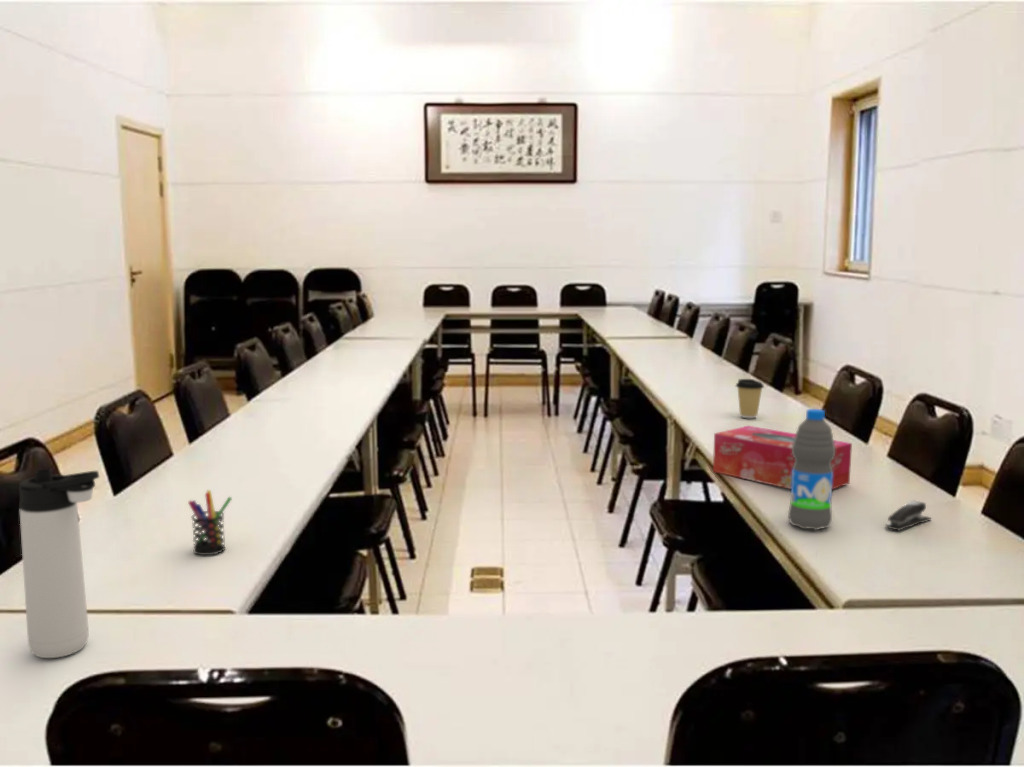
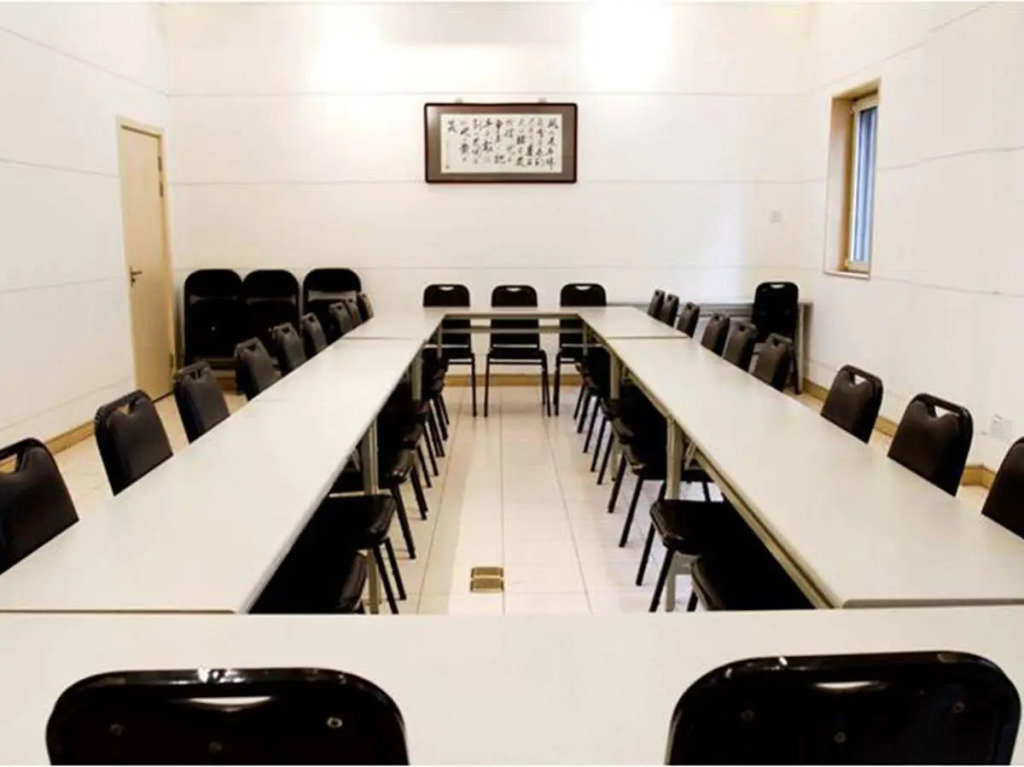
- tissue box (780, 457)
- thermos bottle (64, 561)
- water bottle (812, 467)
- coffee cup (749, 398)
- pen holder (211, 520)
- stapler (908, 514)
